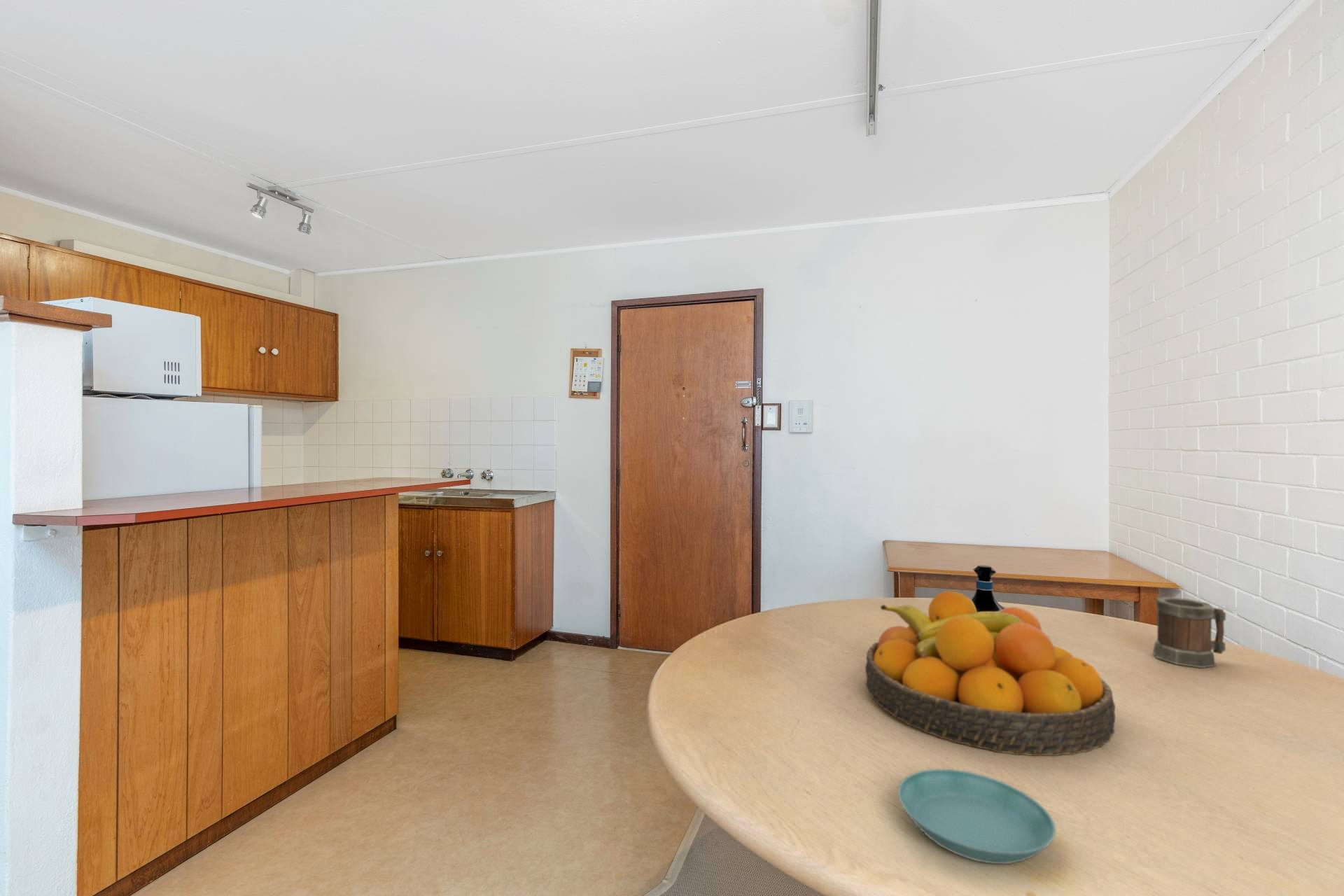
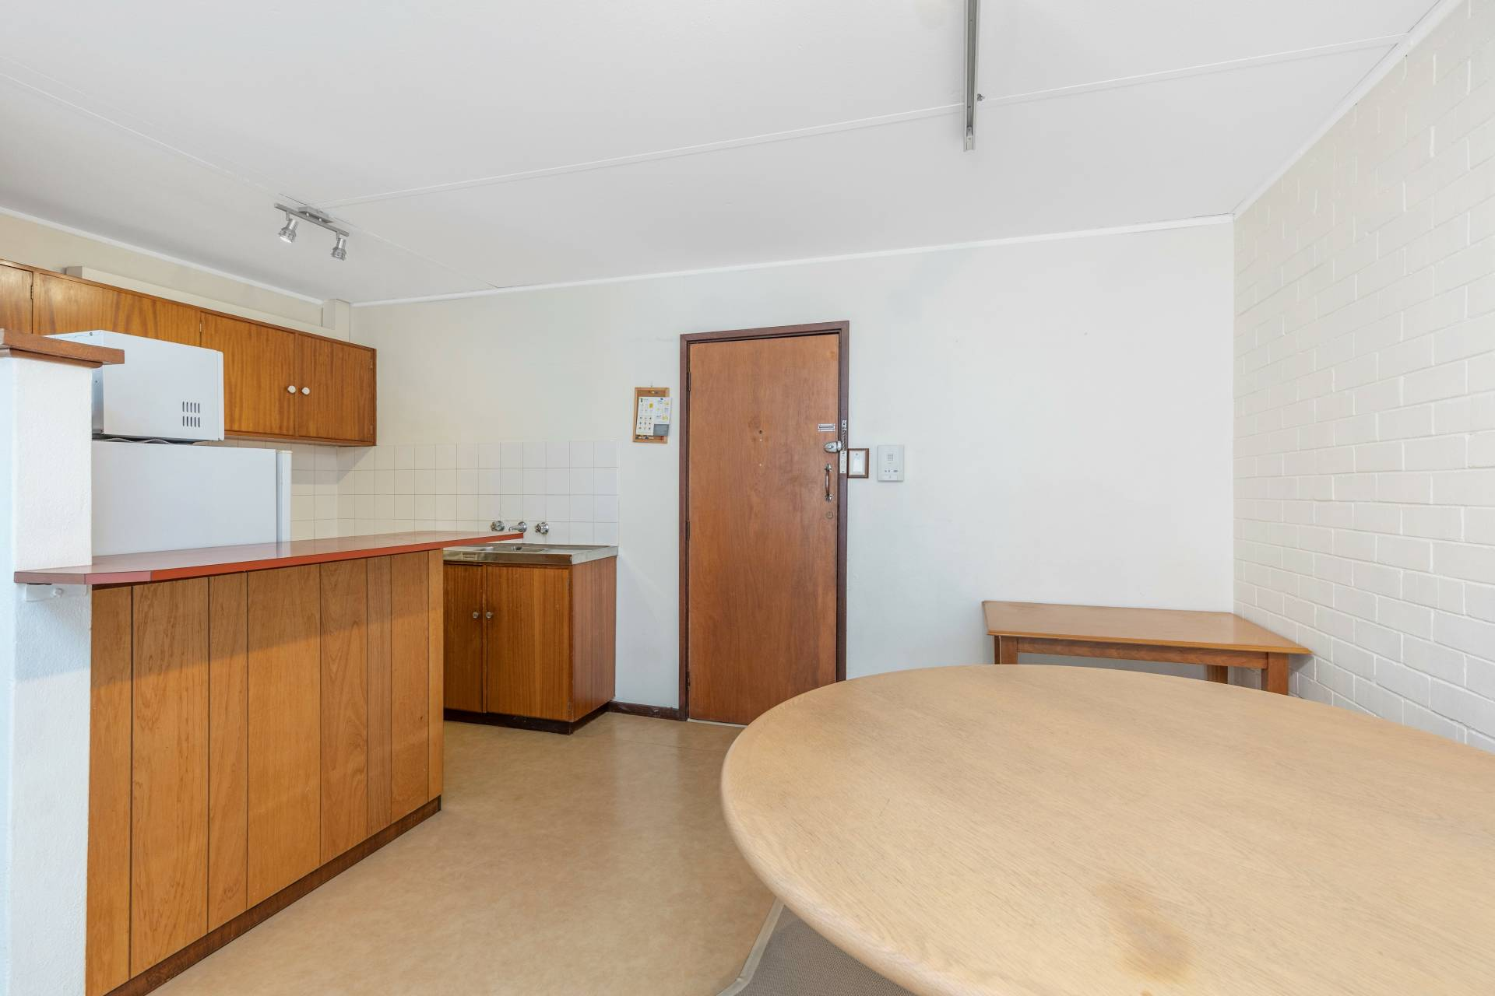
- saucer (972, 818)
- mug (1190, 631)
- tequila bottle (983, 596)
- fruit bowl (980, 653)
